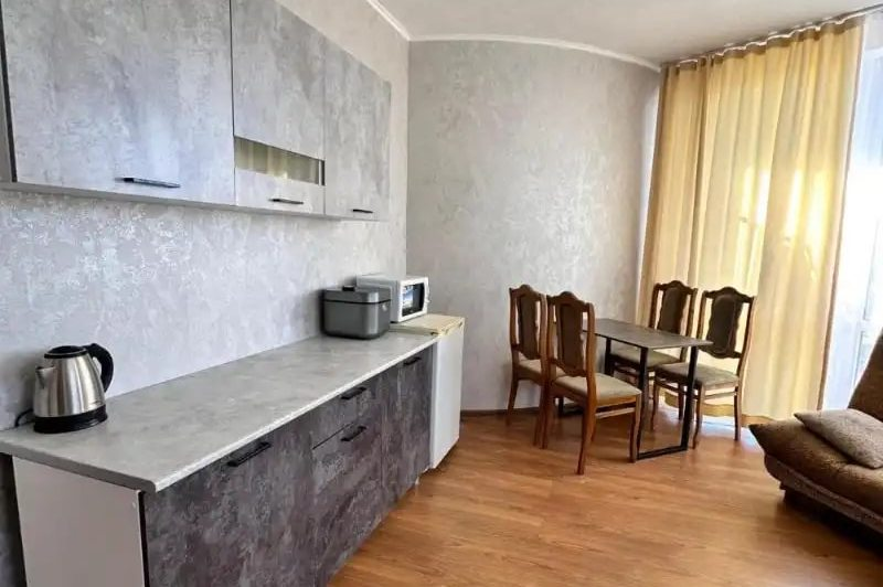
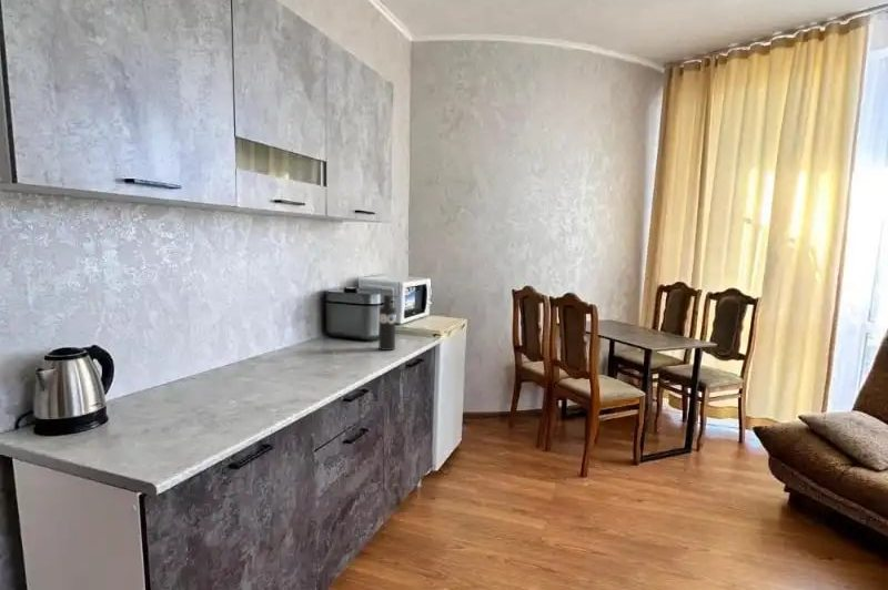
+ soap dispenser (387, 322)
